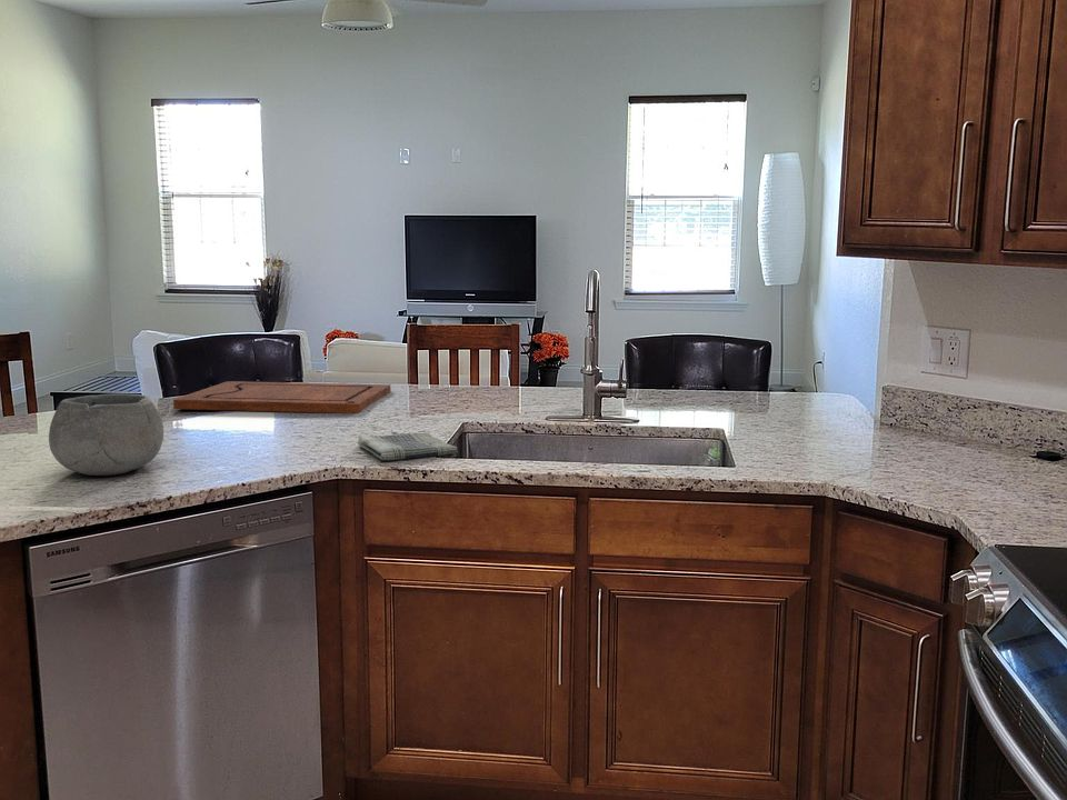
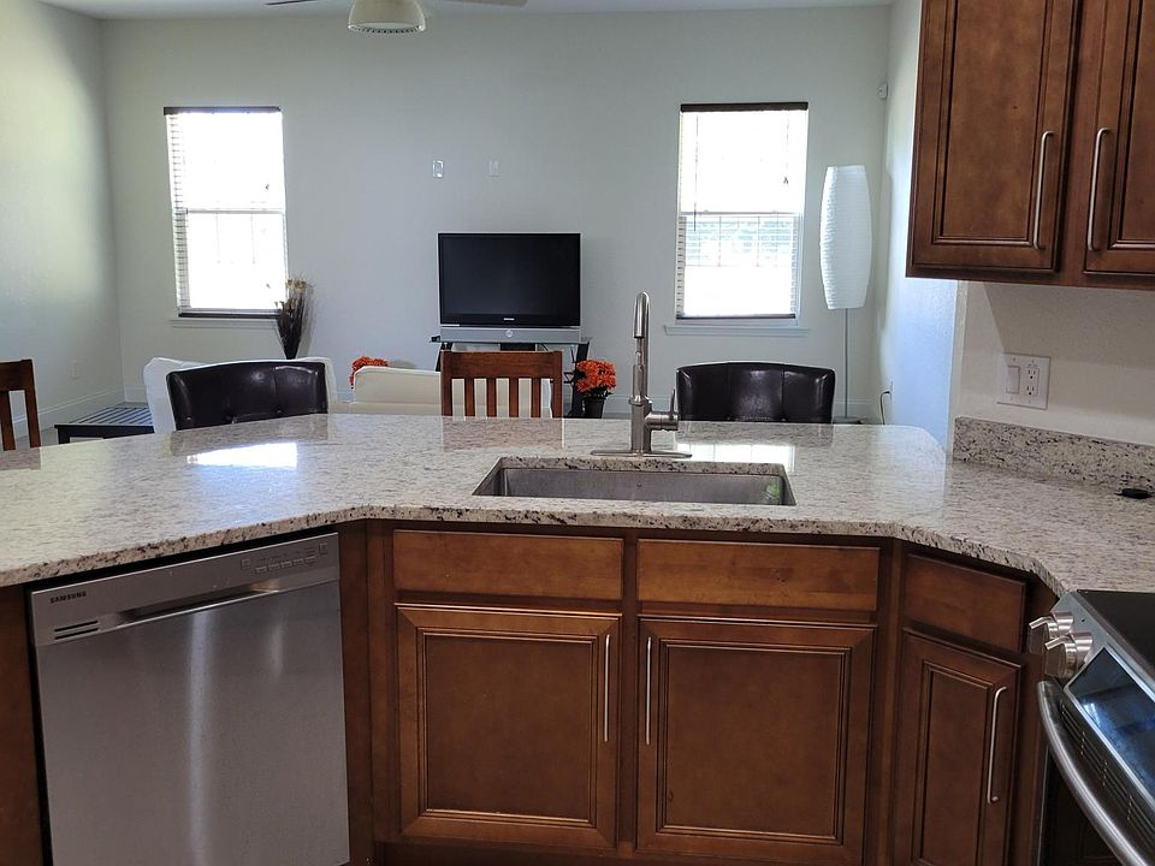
- cutting board (288, 396)
- dish towel (406, 443)
- bowl (107, 433)
